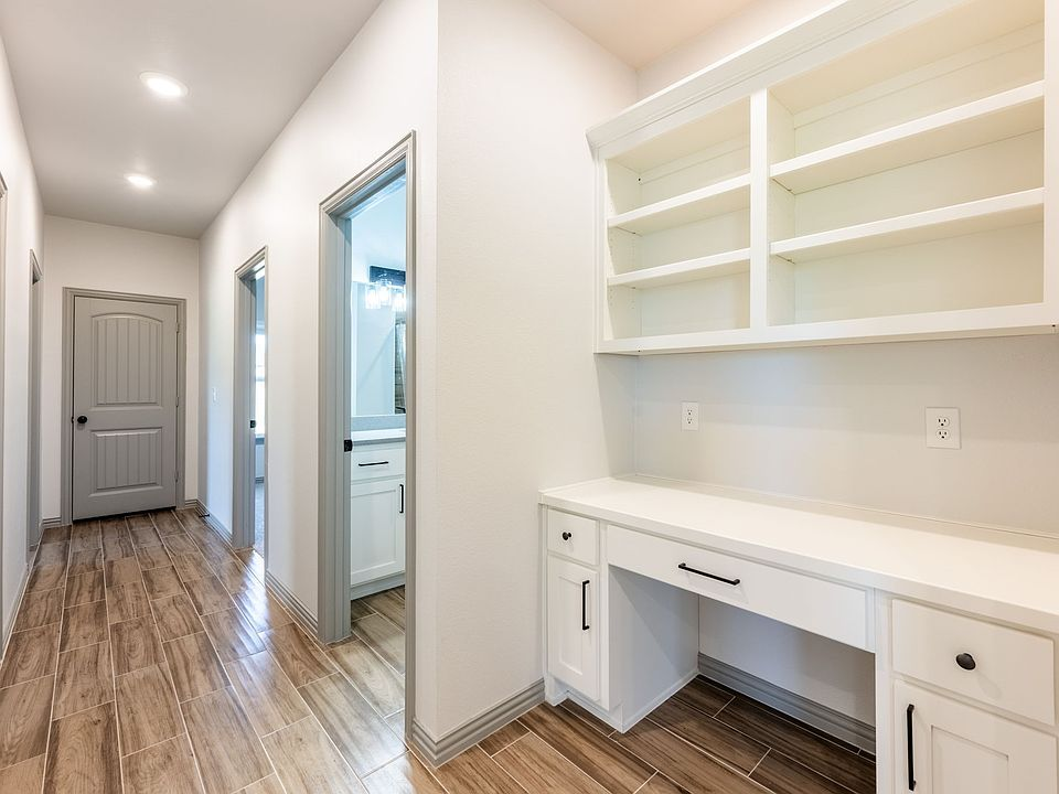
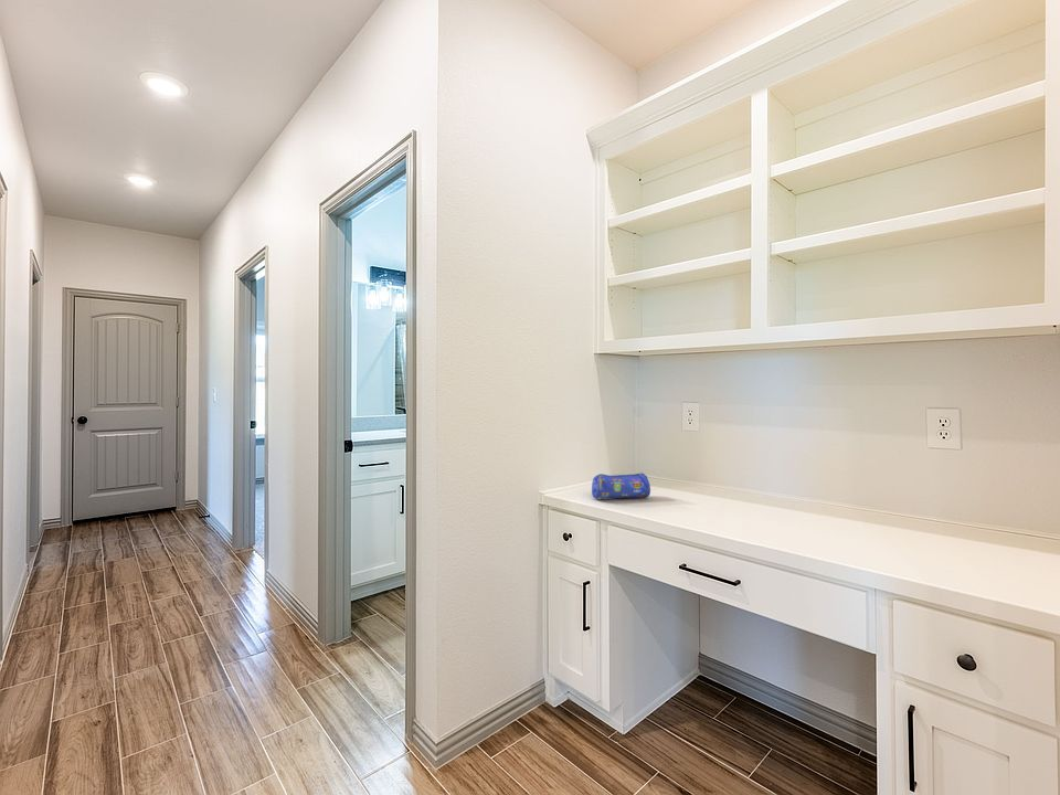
+ pencil case (621, 485)
